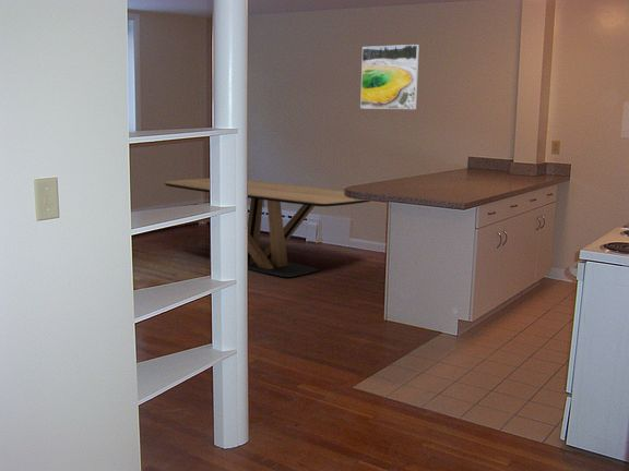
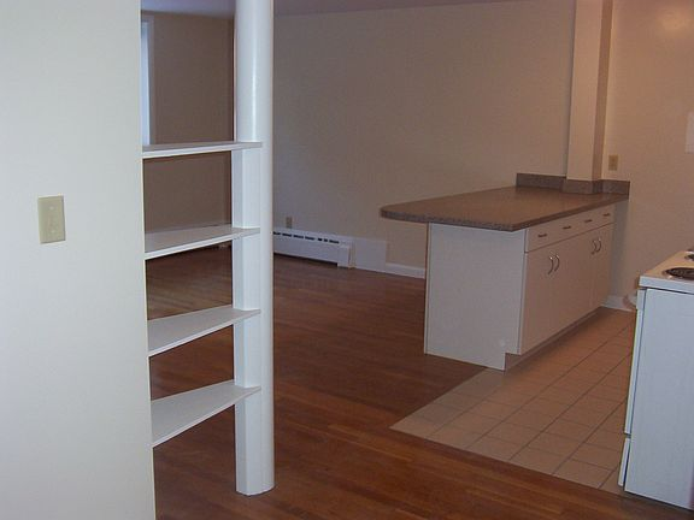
- dining table (269, 226)
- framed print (389, 77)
